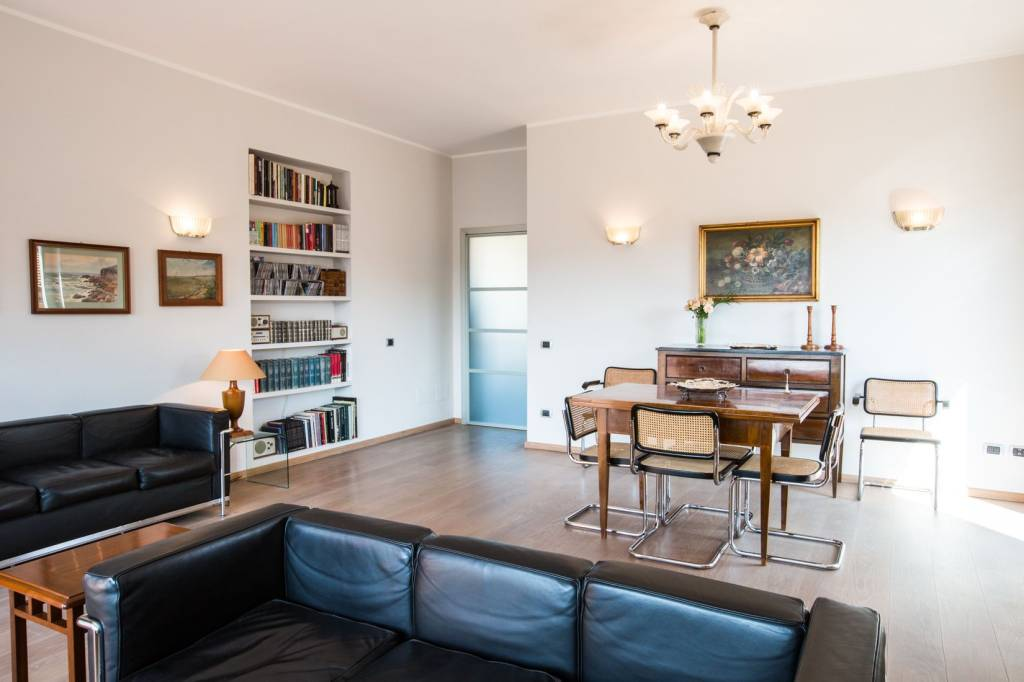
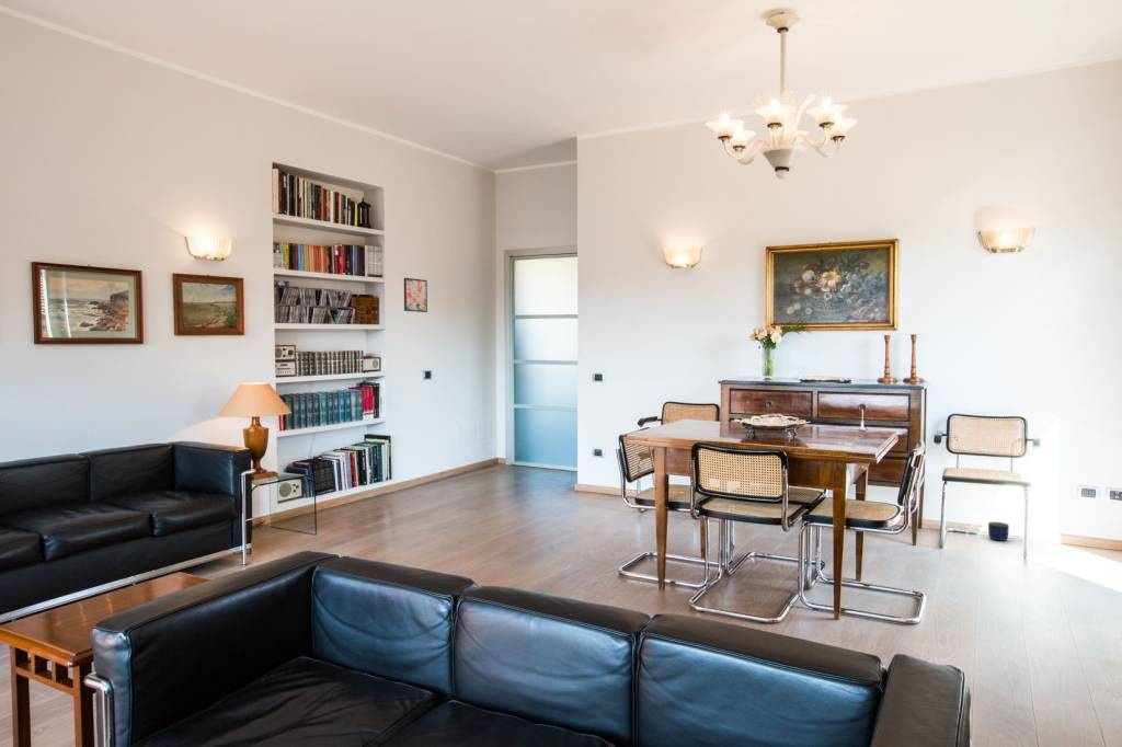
+ wall art (415, 295)
+ planter (998, 531)
